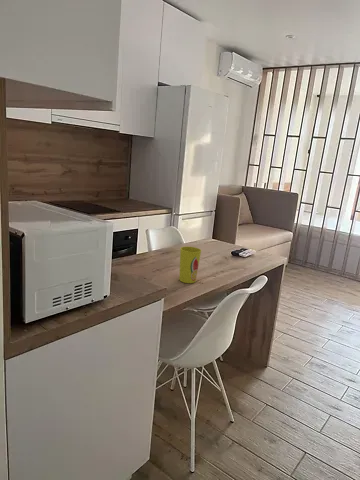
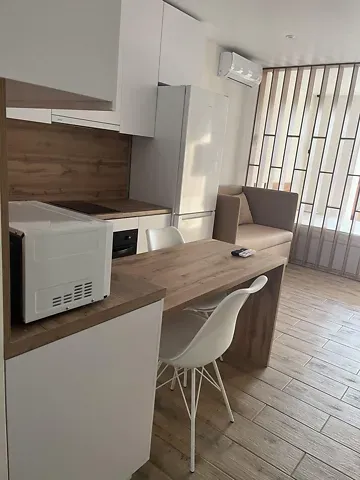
- cup (189, 264)
